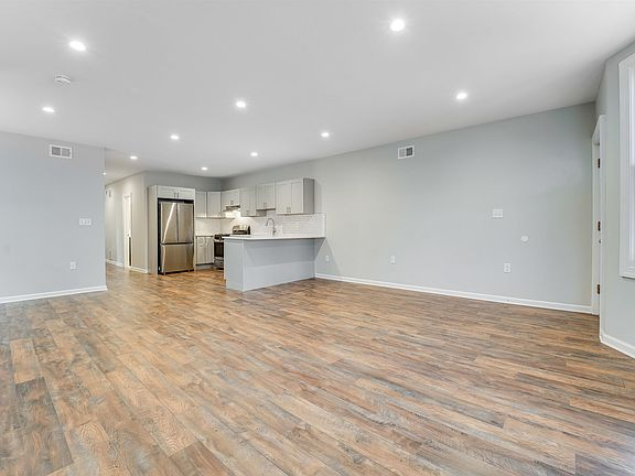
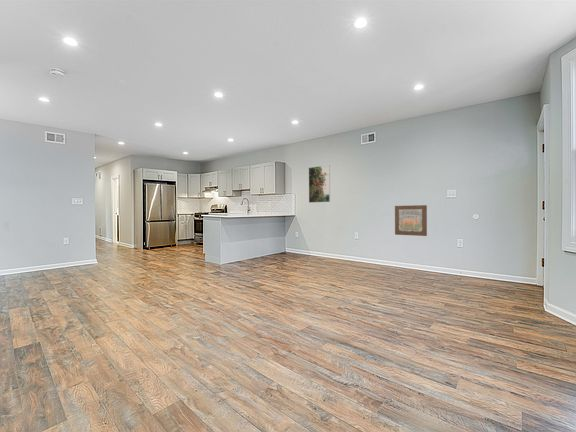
+ wall art (410, 220)
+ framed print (319, 184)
